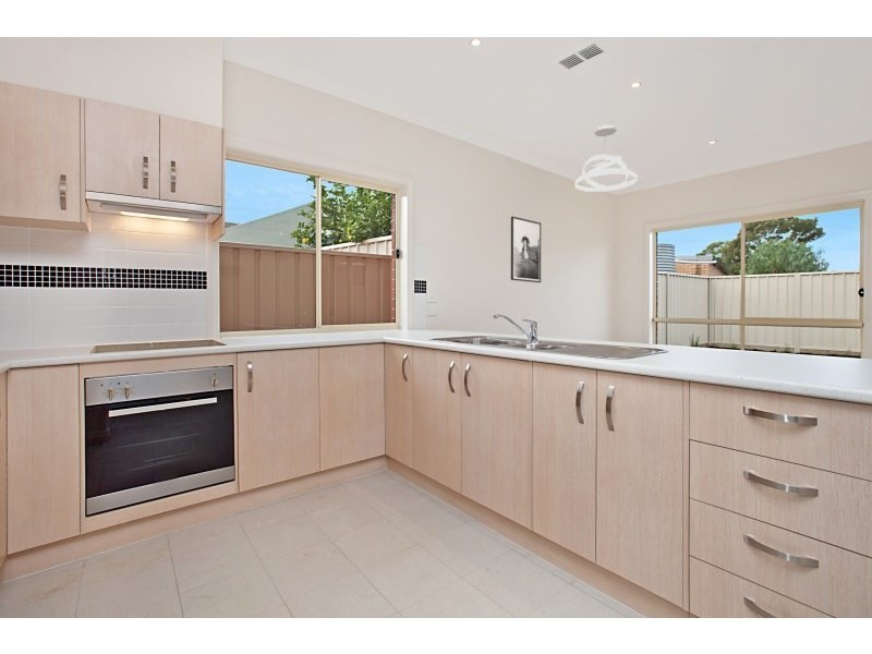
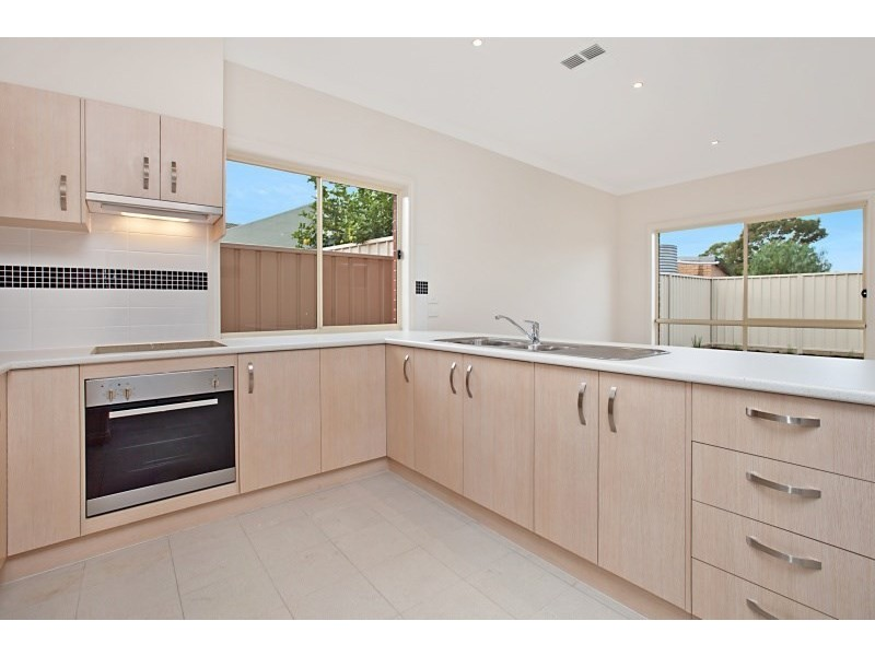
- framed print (525, 250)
- pendant light (605, 157)
